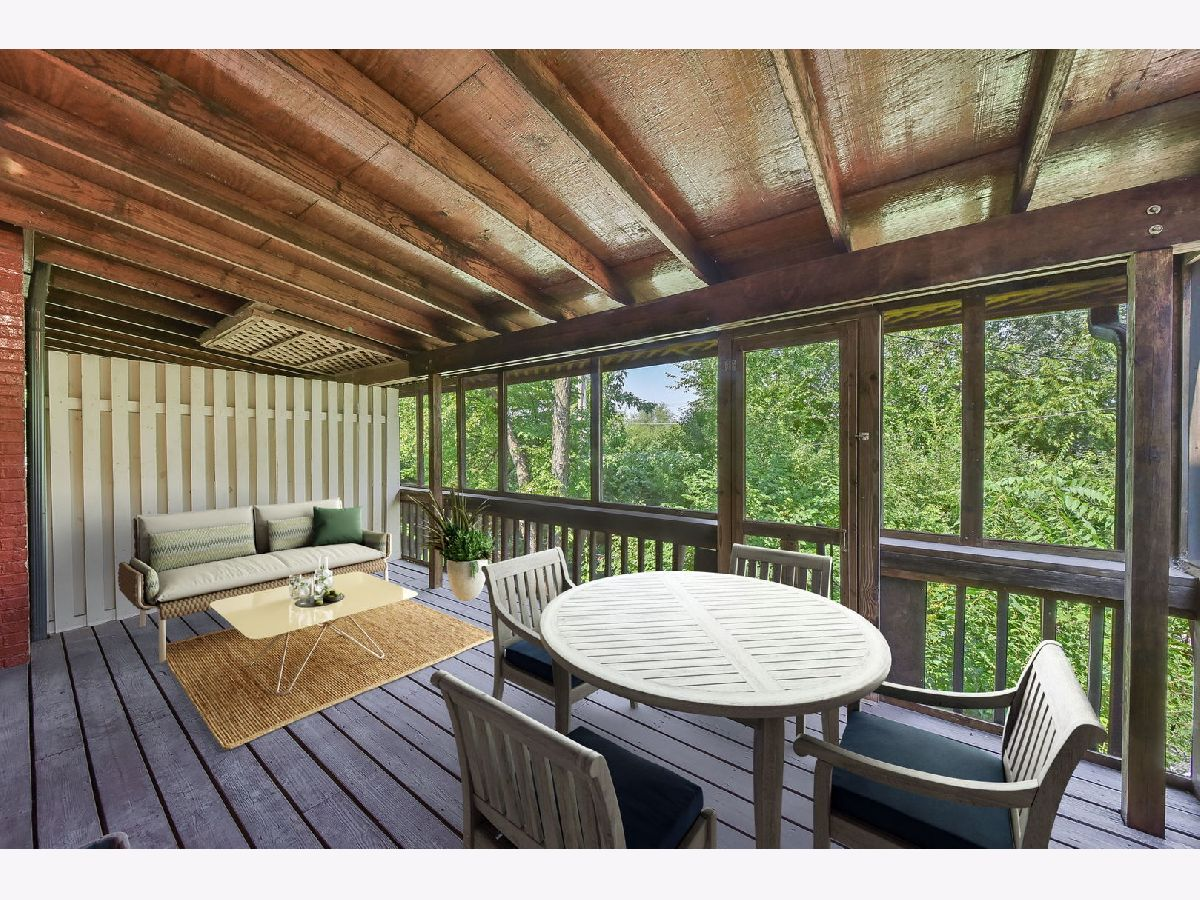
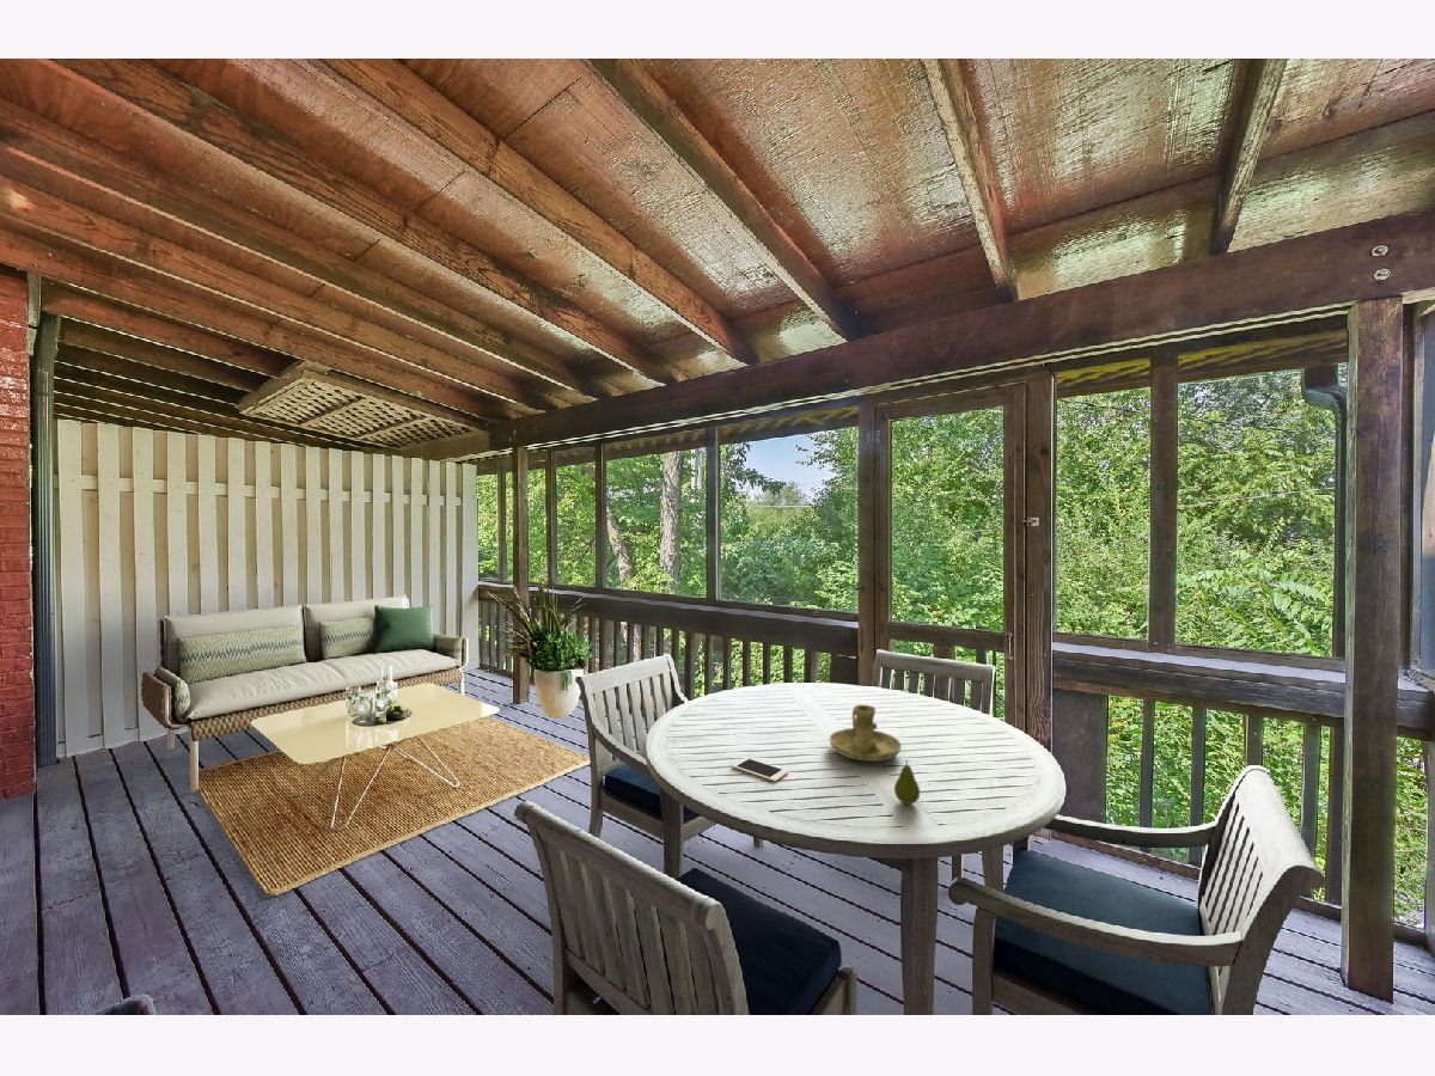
+ fruit (906, 781)
+ cell phone (759, 769)
+ candle holder (862, 727)
